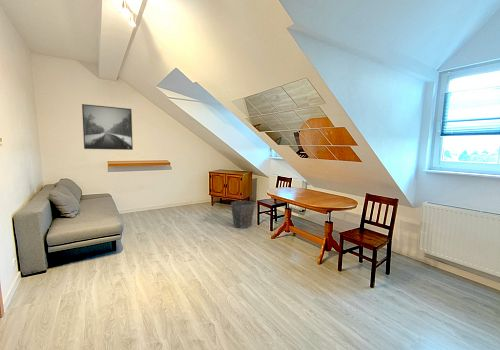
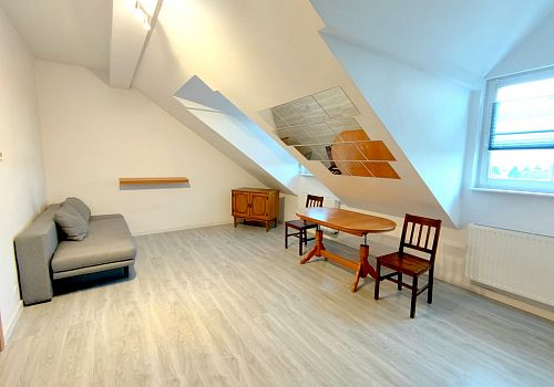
- waste bin (242, 214)
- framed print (108, 128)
